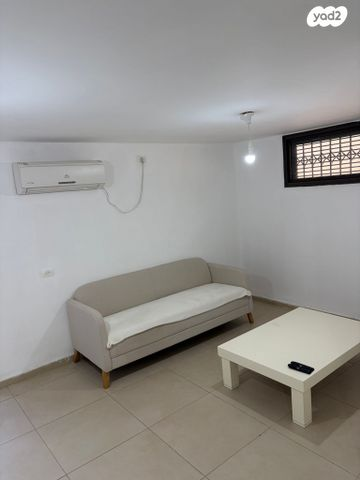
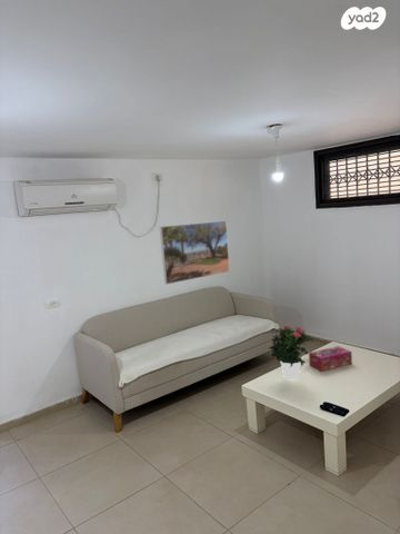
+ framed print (197, 250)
+ potted flower (291, 352)
+ tissue box (330, 357)
